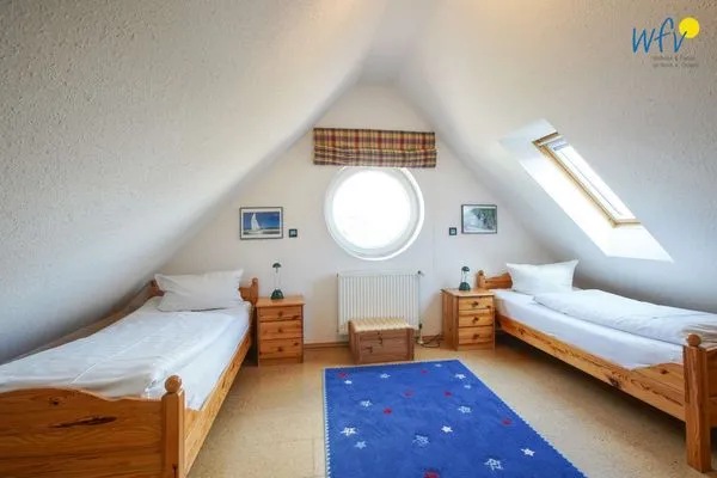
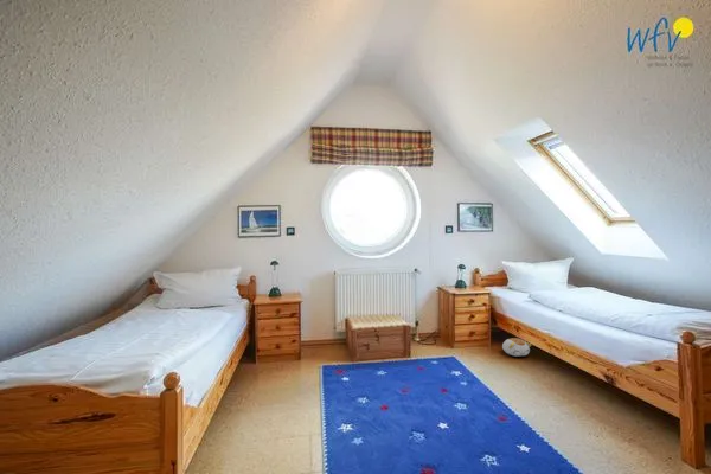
+ plush toy (513, 345)
